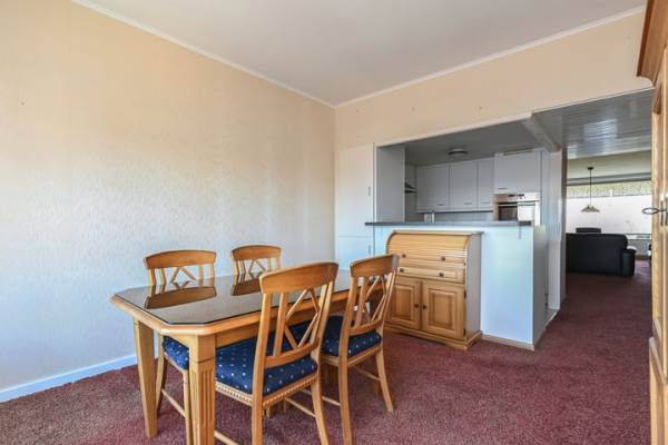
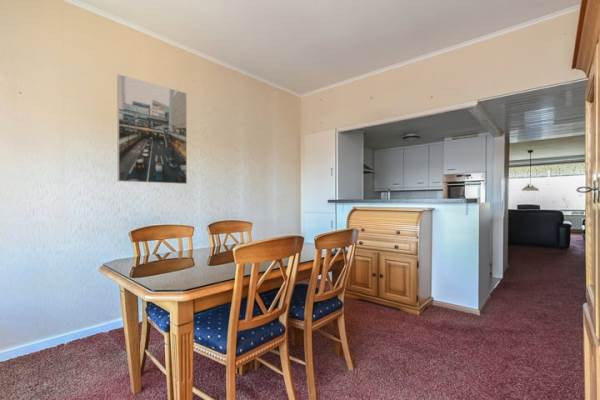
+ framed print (154, 133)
